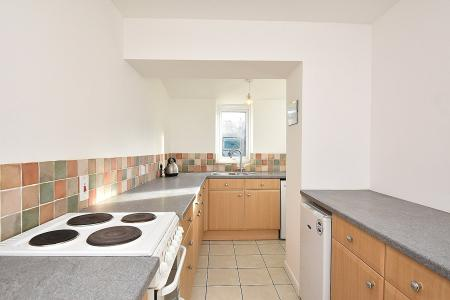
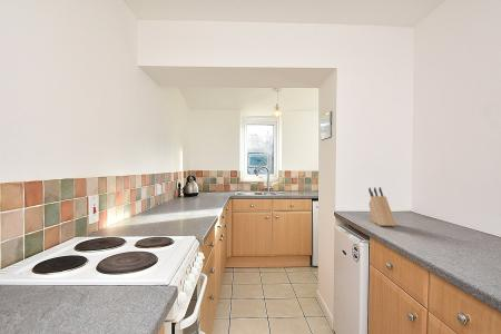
+ knife block (380, 205)
